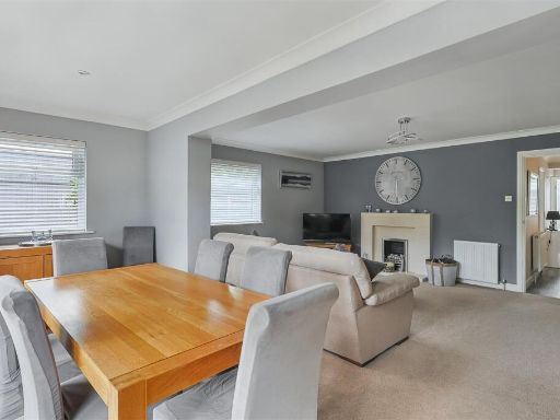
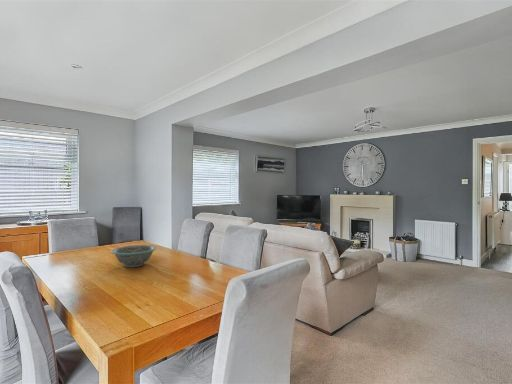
+ decorative bowl (134, 257)
